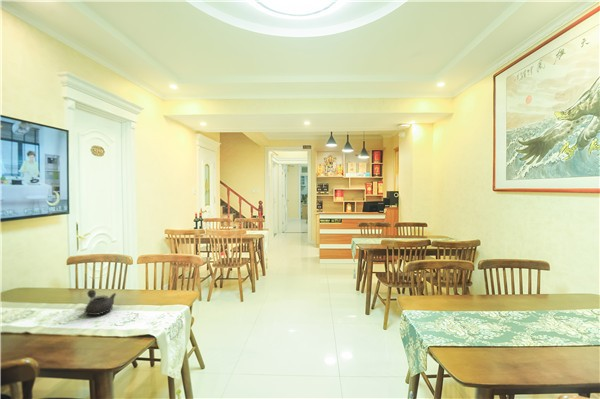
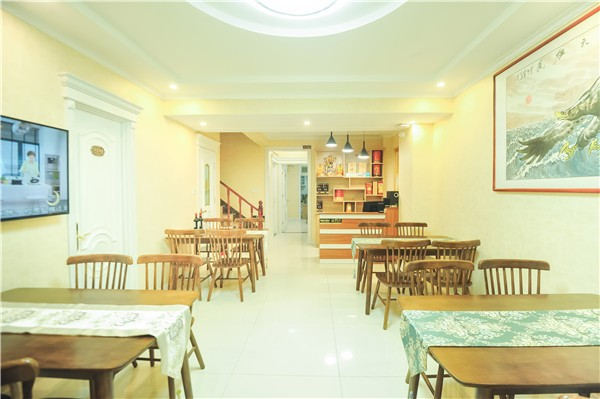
- teapot (98, 300)
